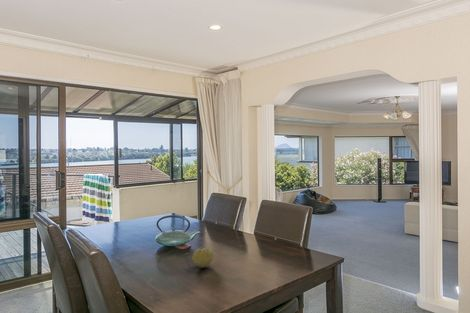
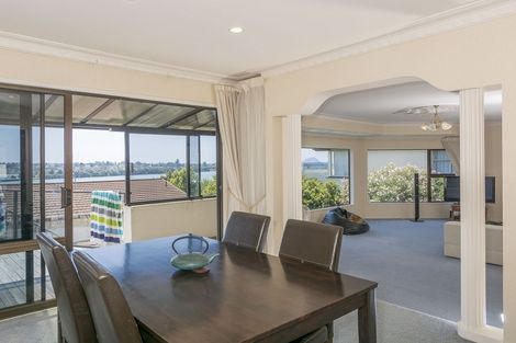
- fruit (203, 257)
